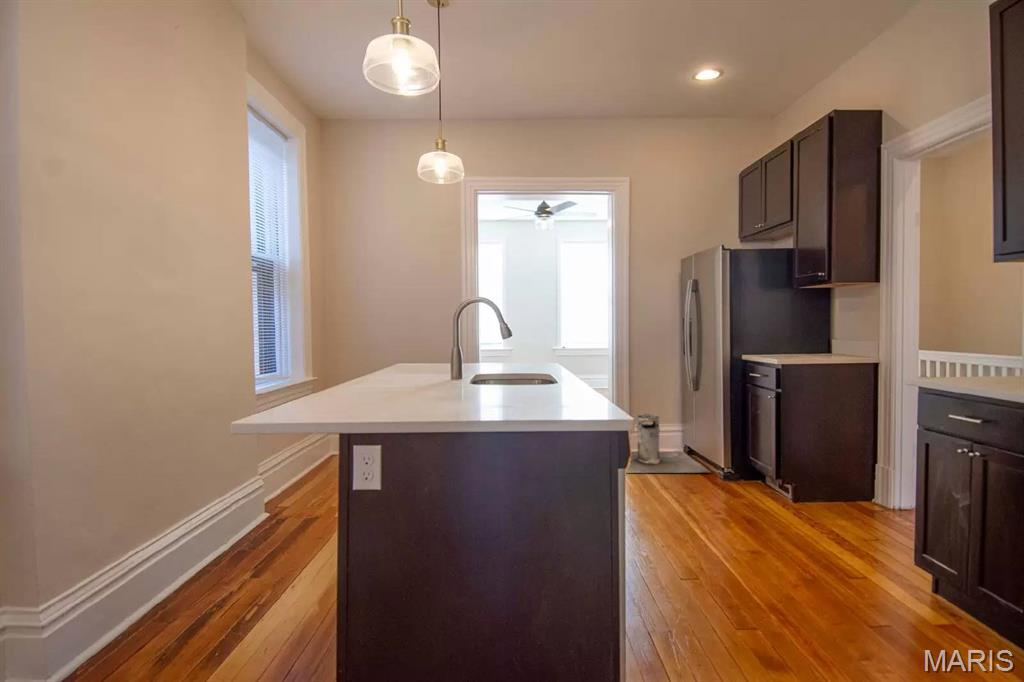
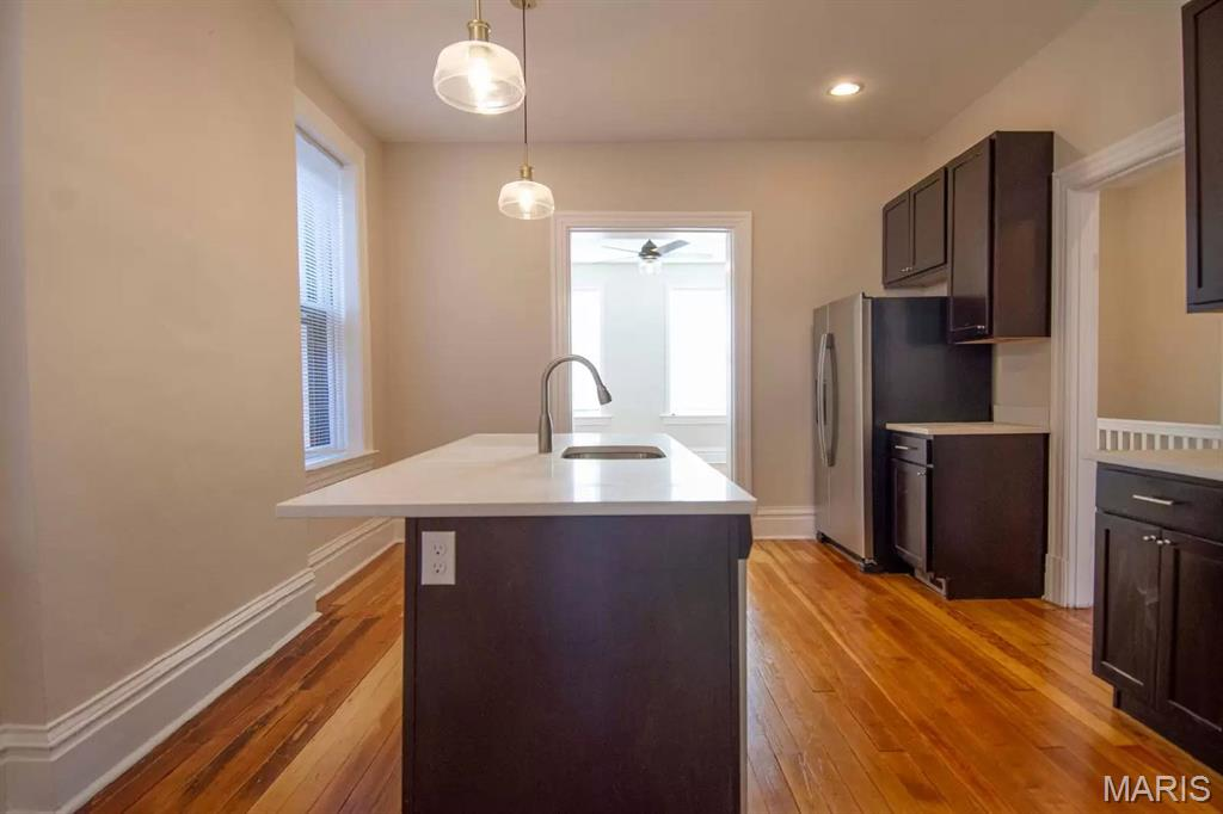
- trash can (648, 438)
